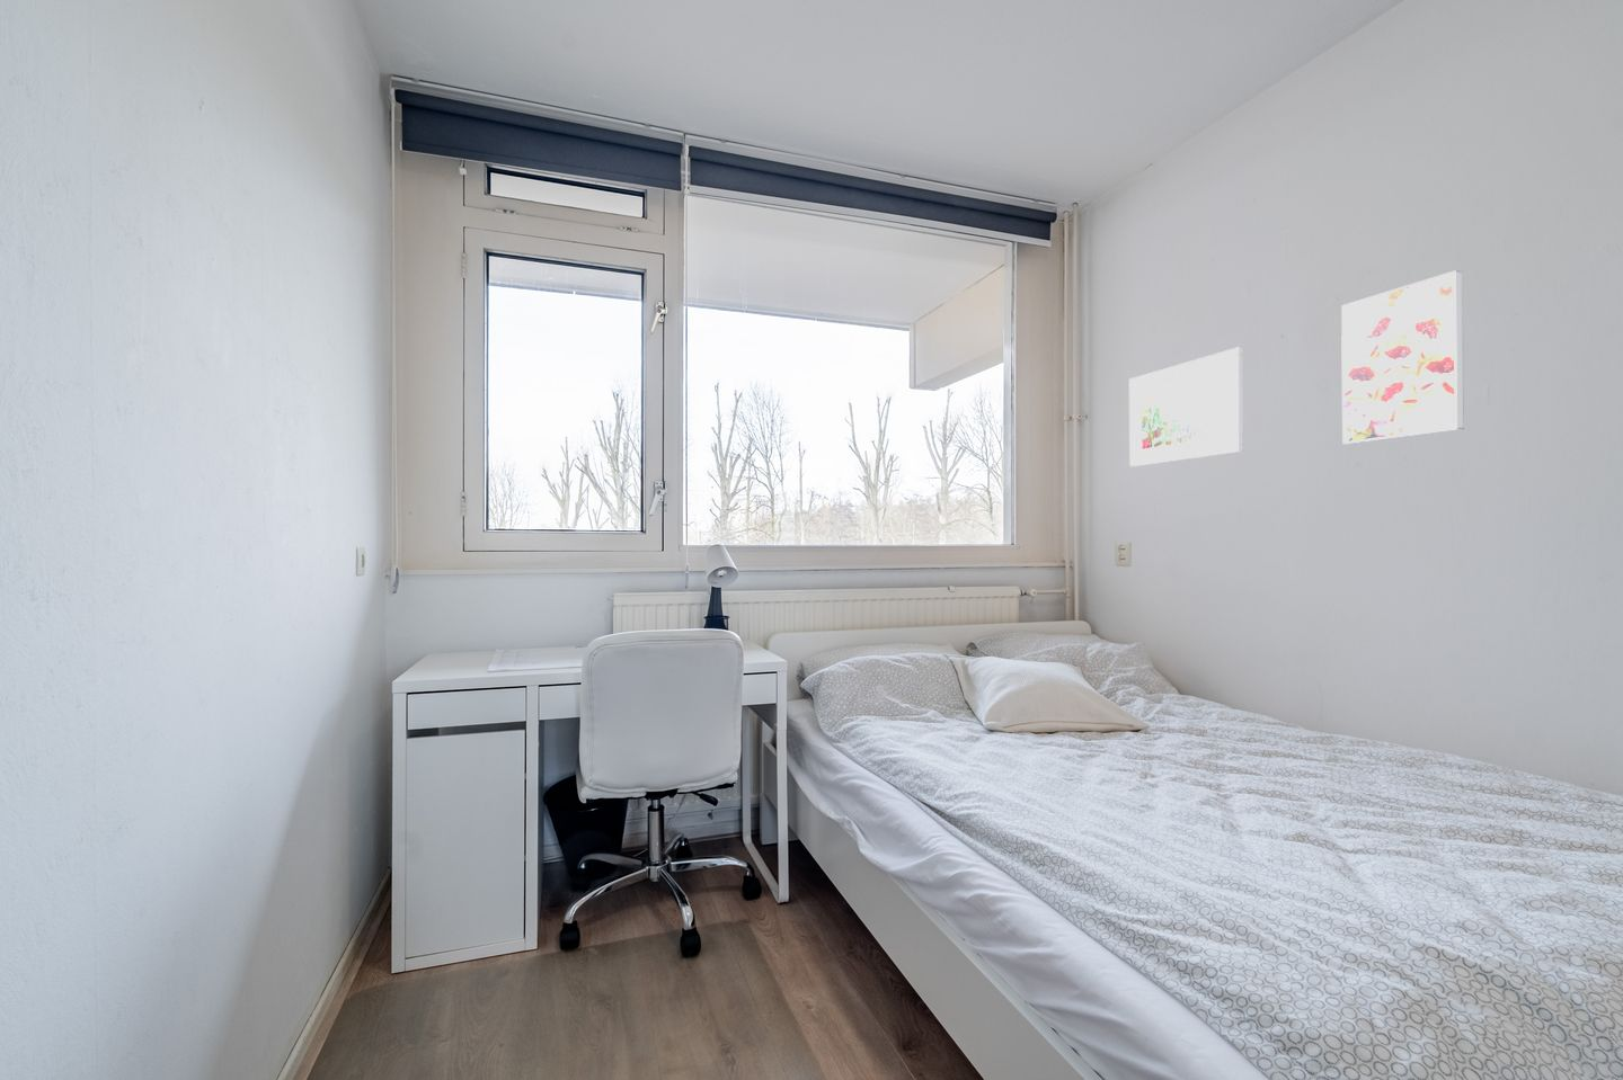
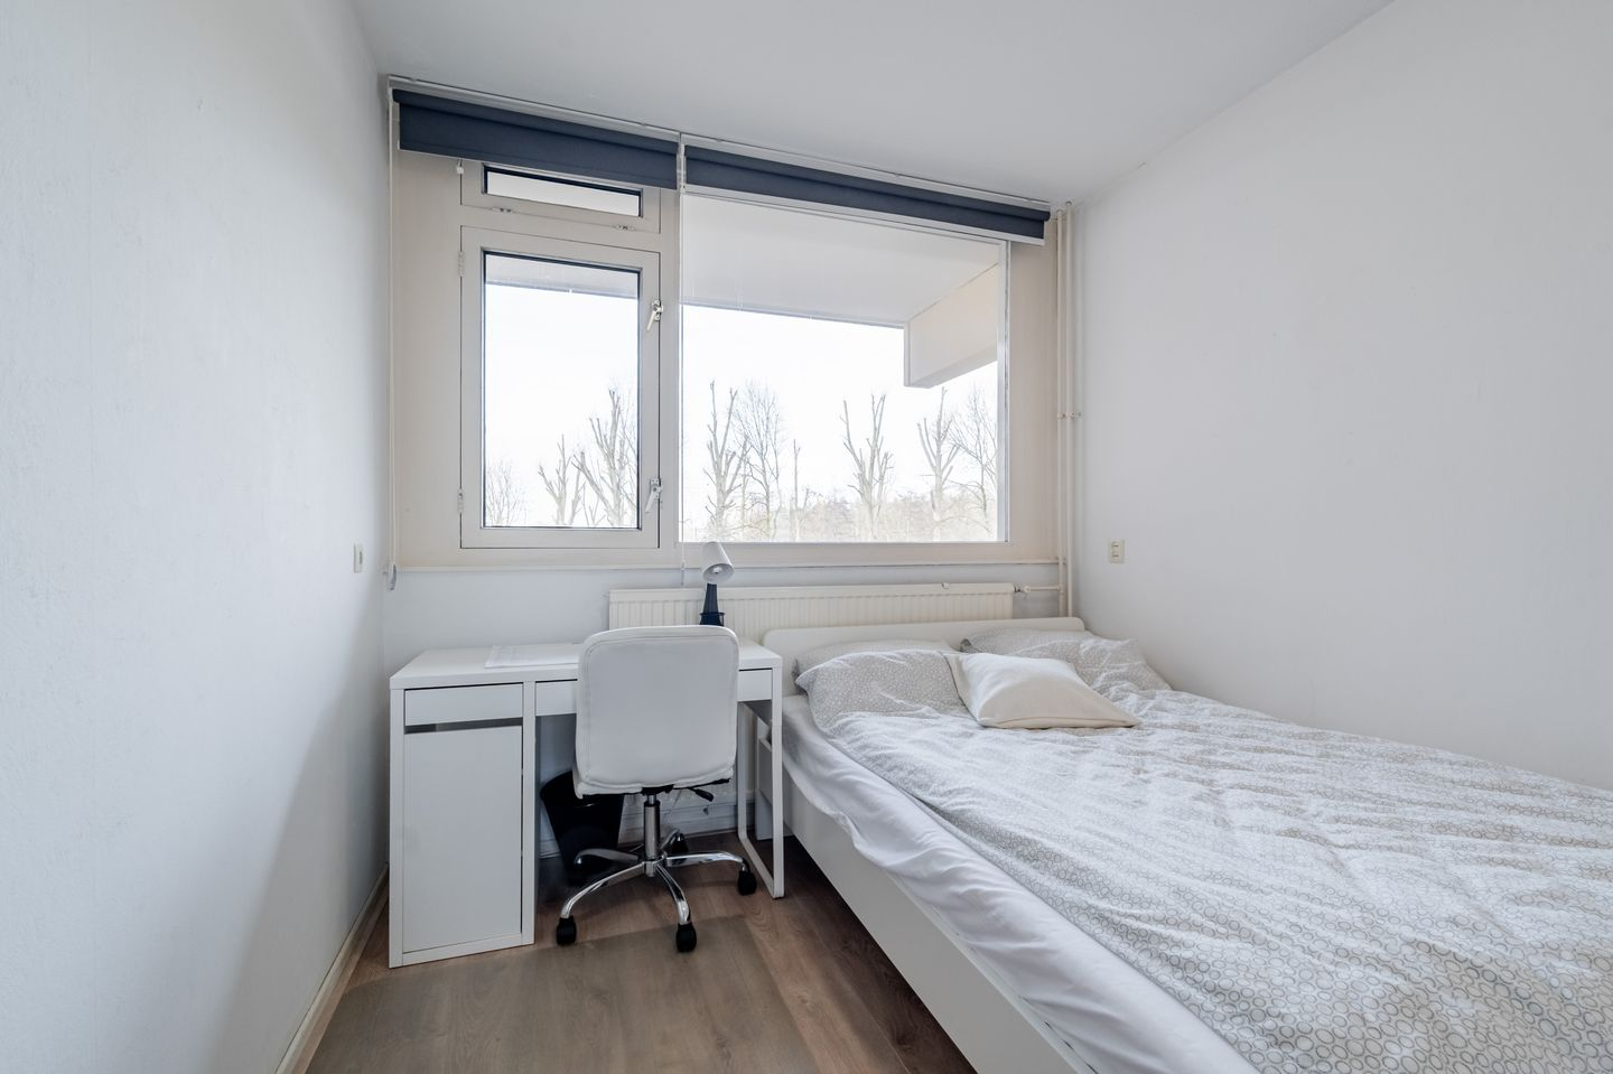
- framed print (1180, 411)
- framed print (1399, 363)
